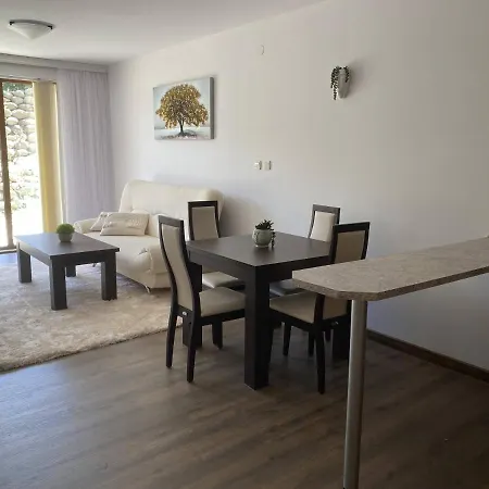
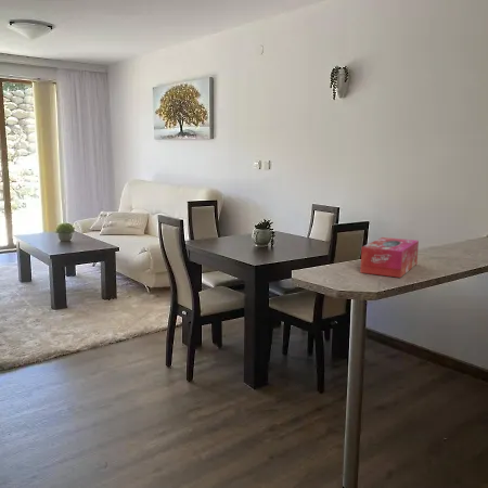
+ tissue box (390, 255)
